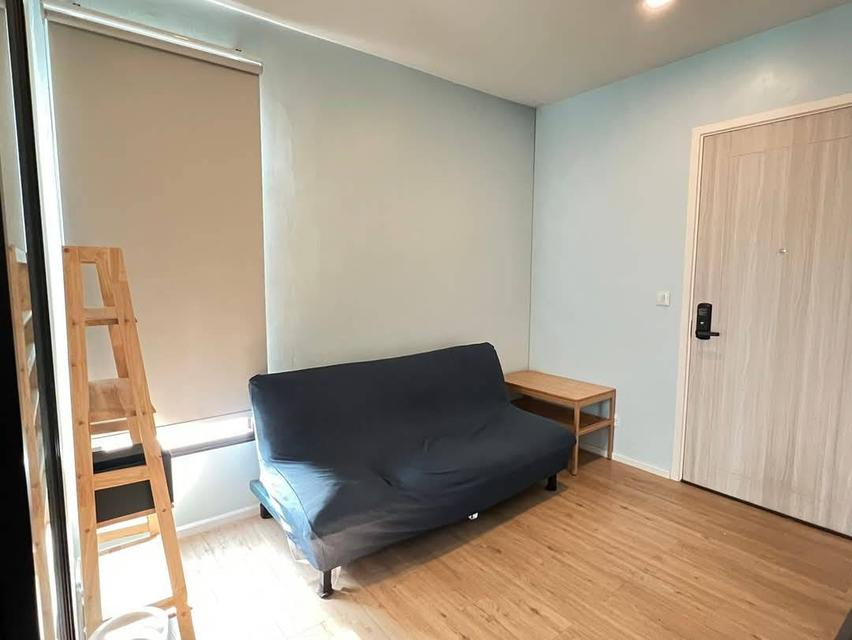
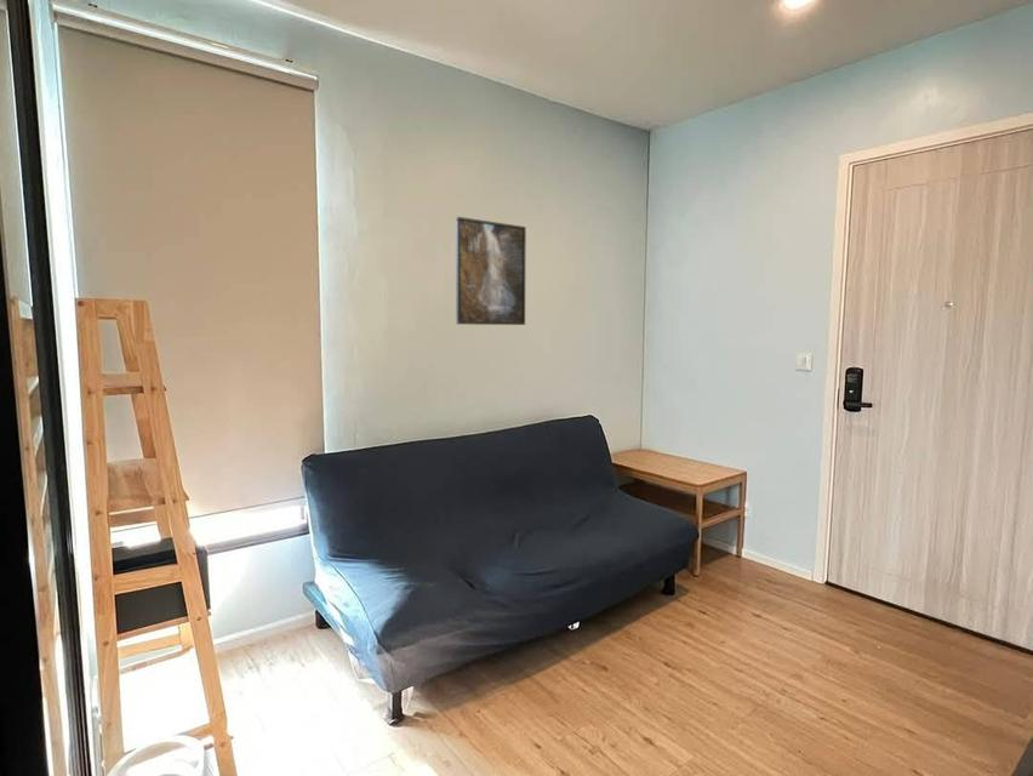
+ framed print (492, 273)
